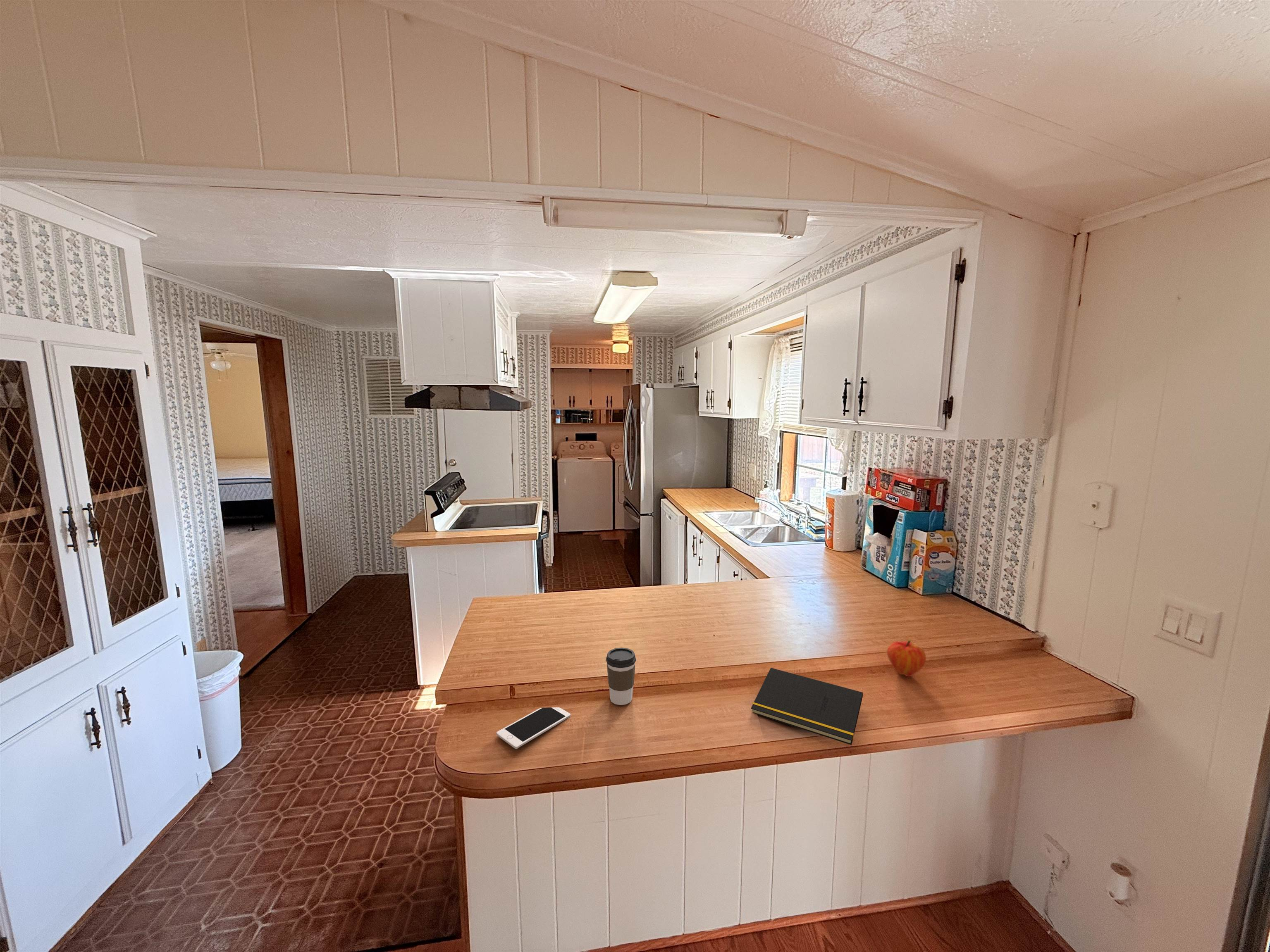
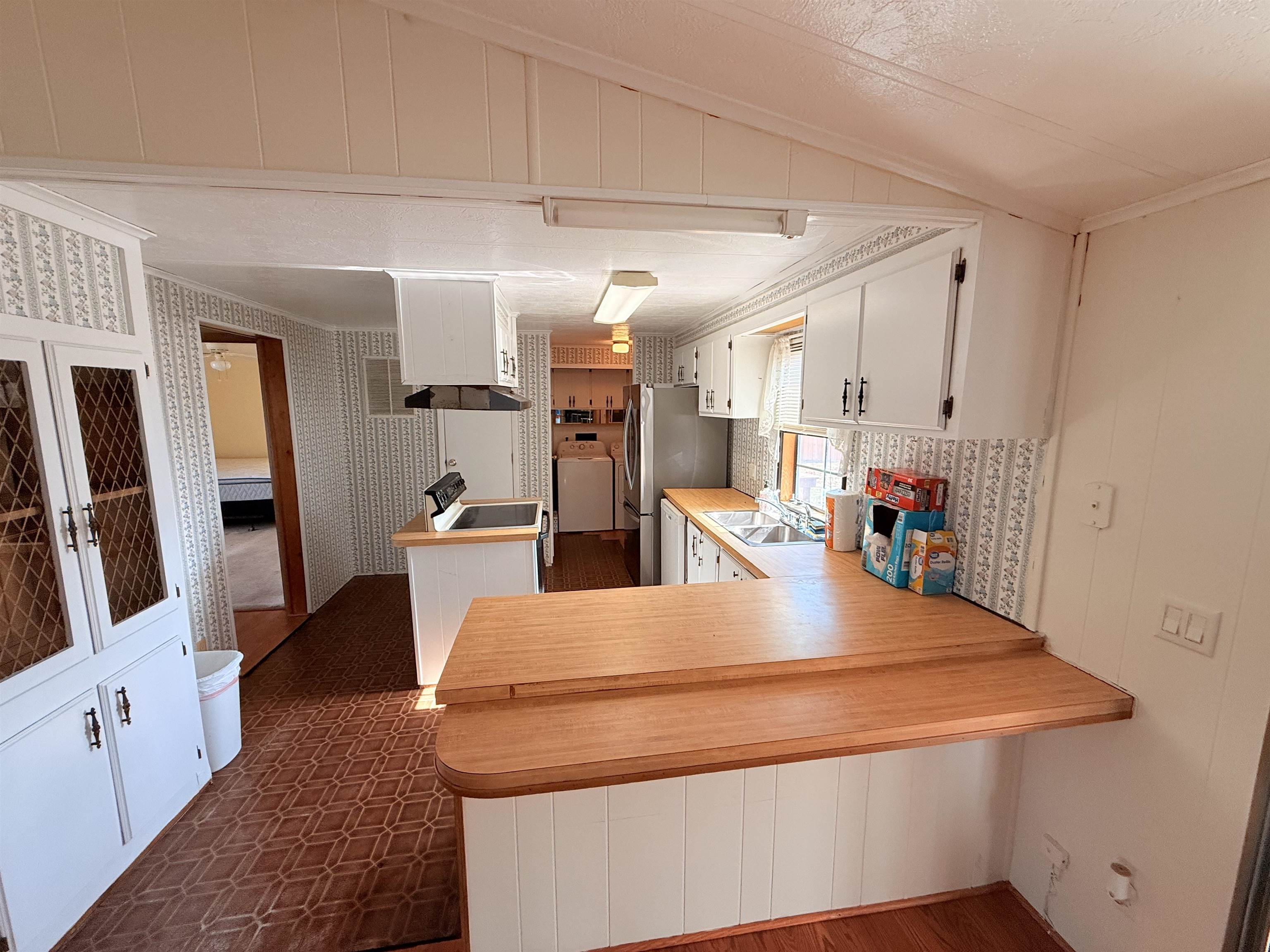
- coffee cup (621, 676)
- cell phone (535, 724)
- notepad (807, 702)
- fruit (906, 657)
